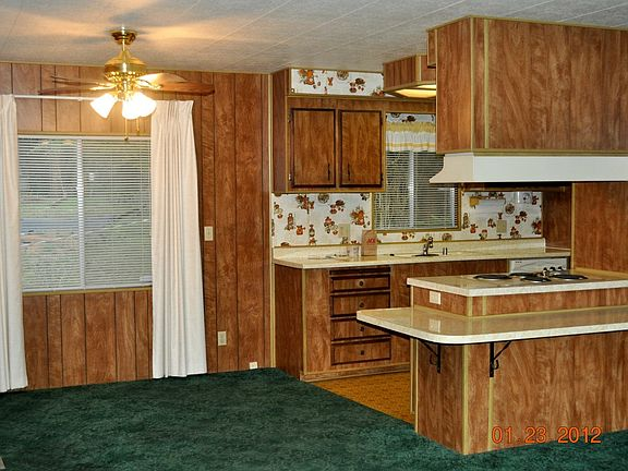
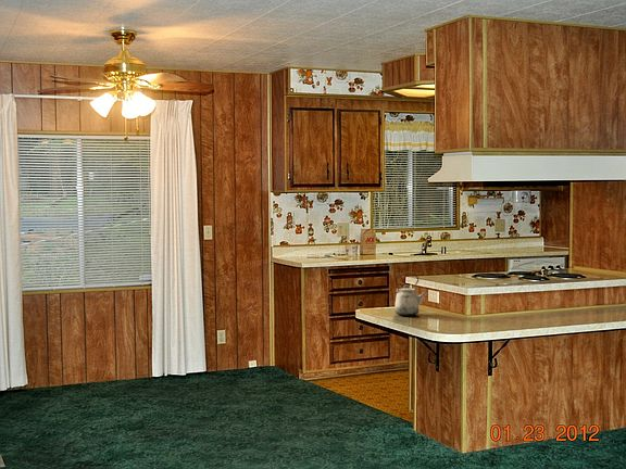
+ kettle (411, 294)
